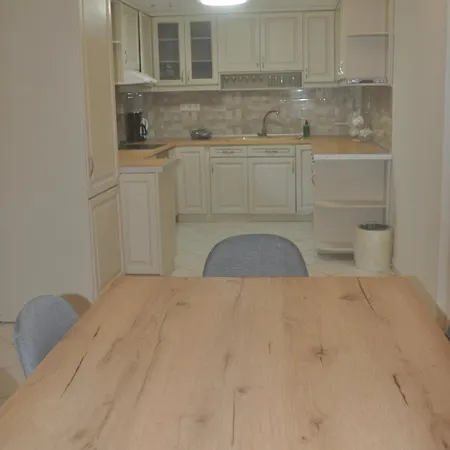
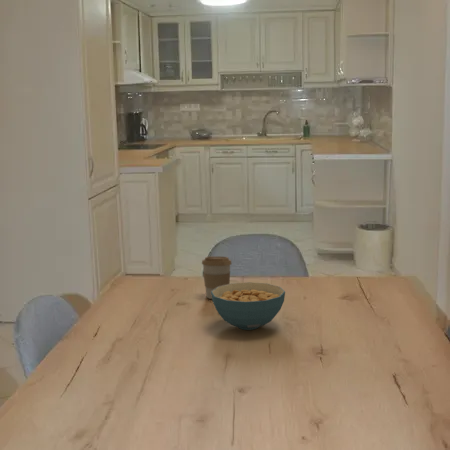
+ coffee cup (217, 276)
+ cereal bowl (248, 309)
